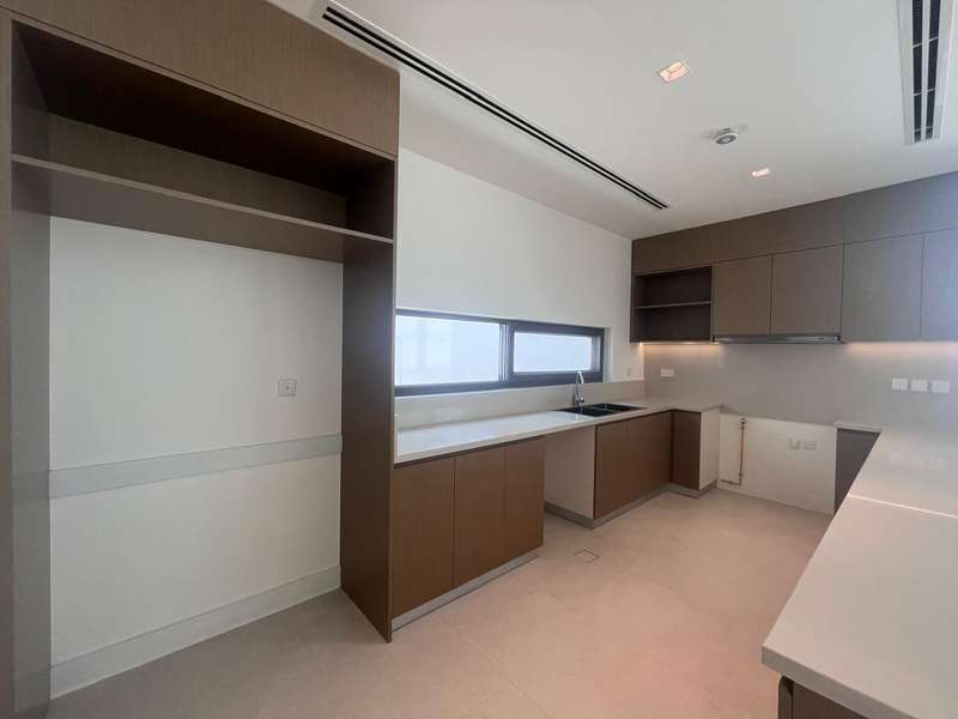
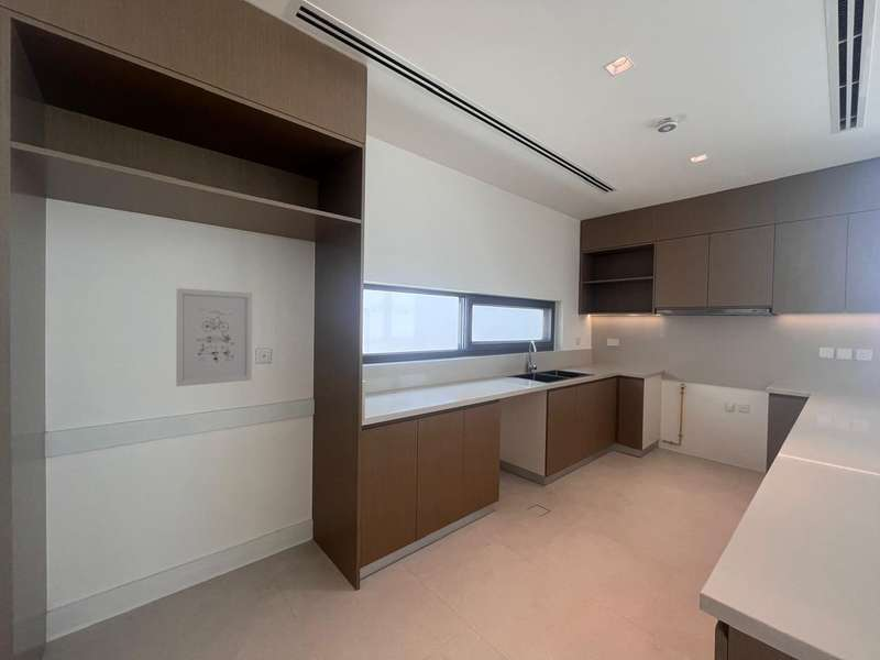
+ wall art (216, 337)
